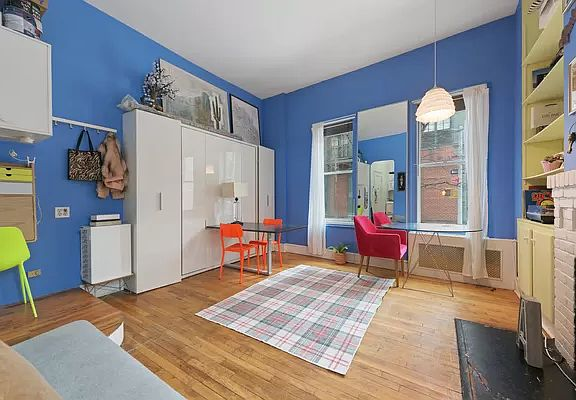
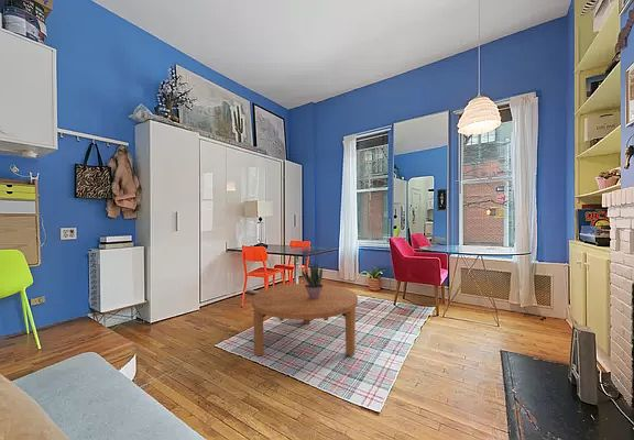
+ potted plant (311, 278)
+ coffee table (305, 318)
